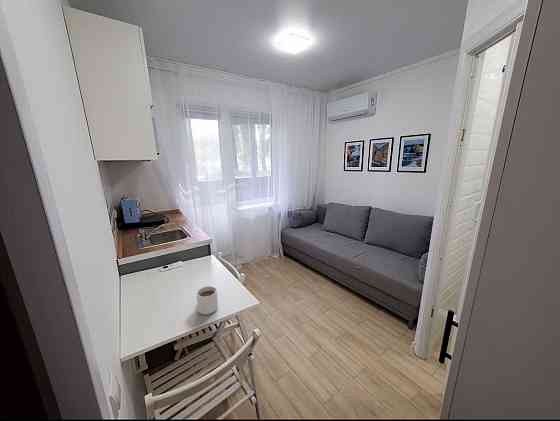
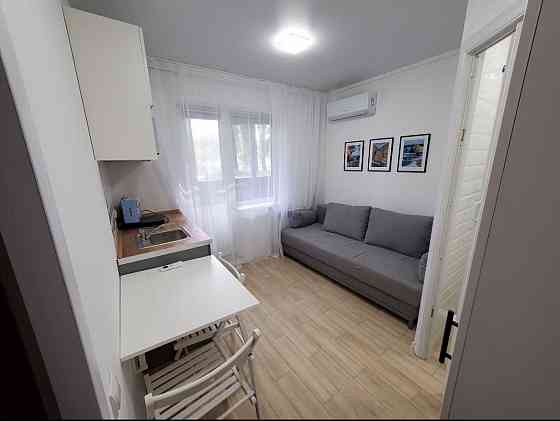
- mug (206, 297)
